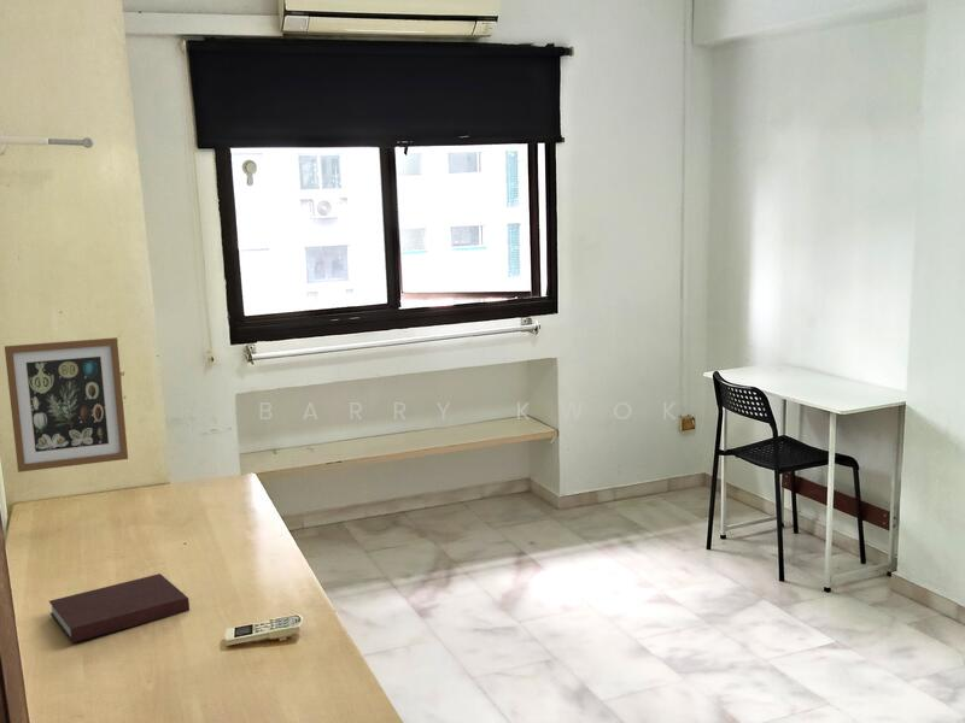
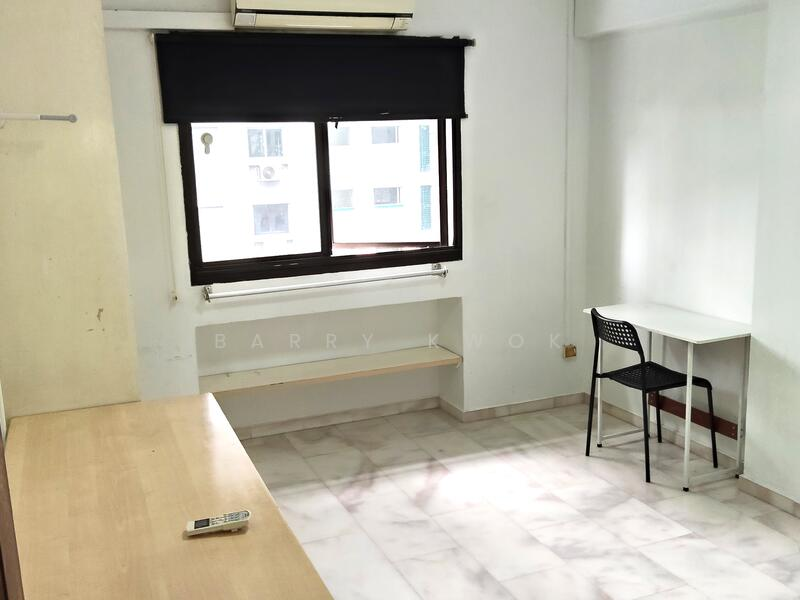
- wall art (68, 404)
- notebook (118, 605)
